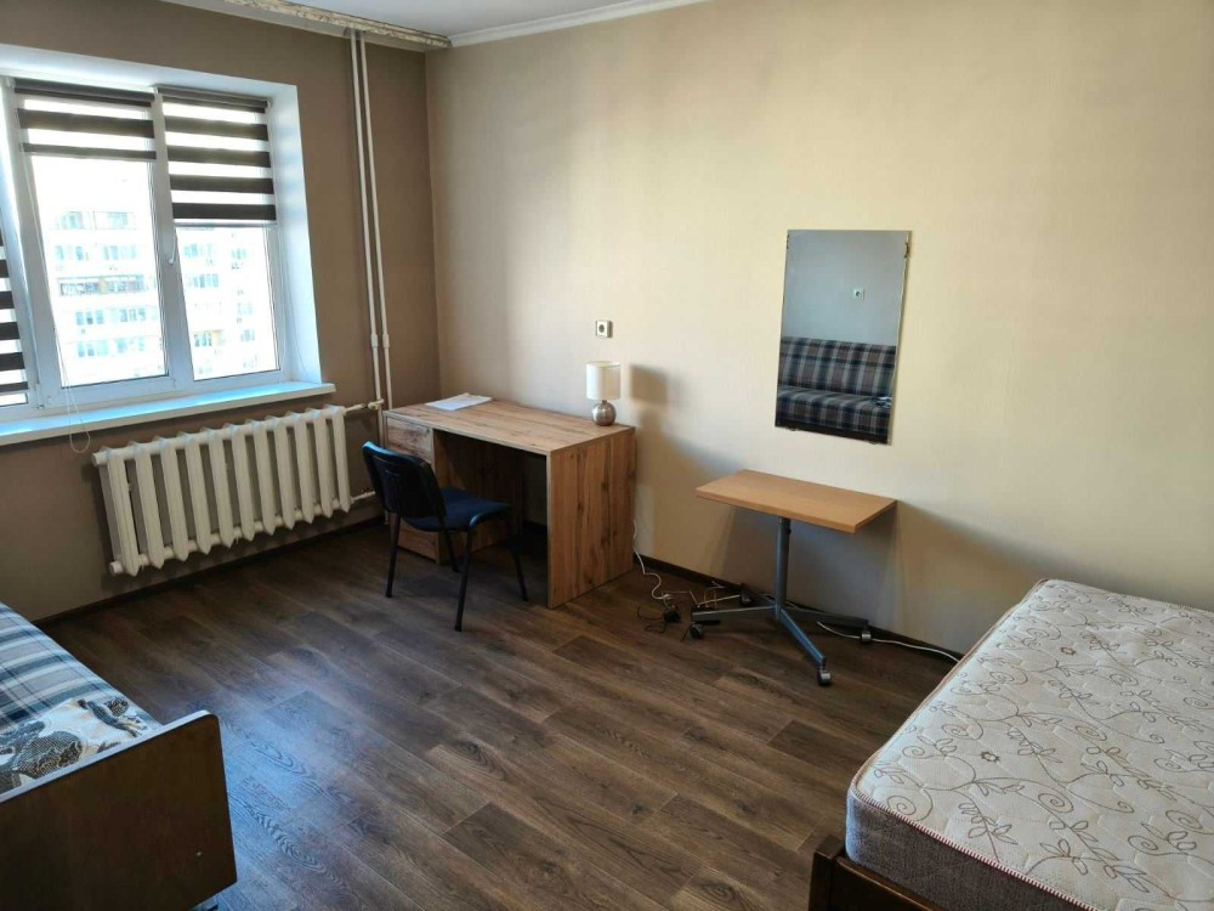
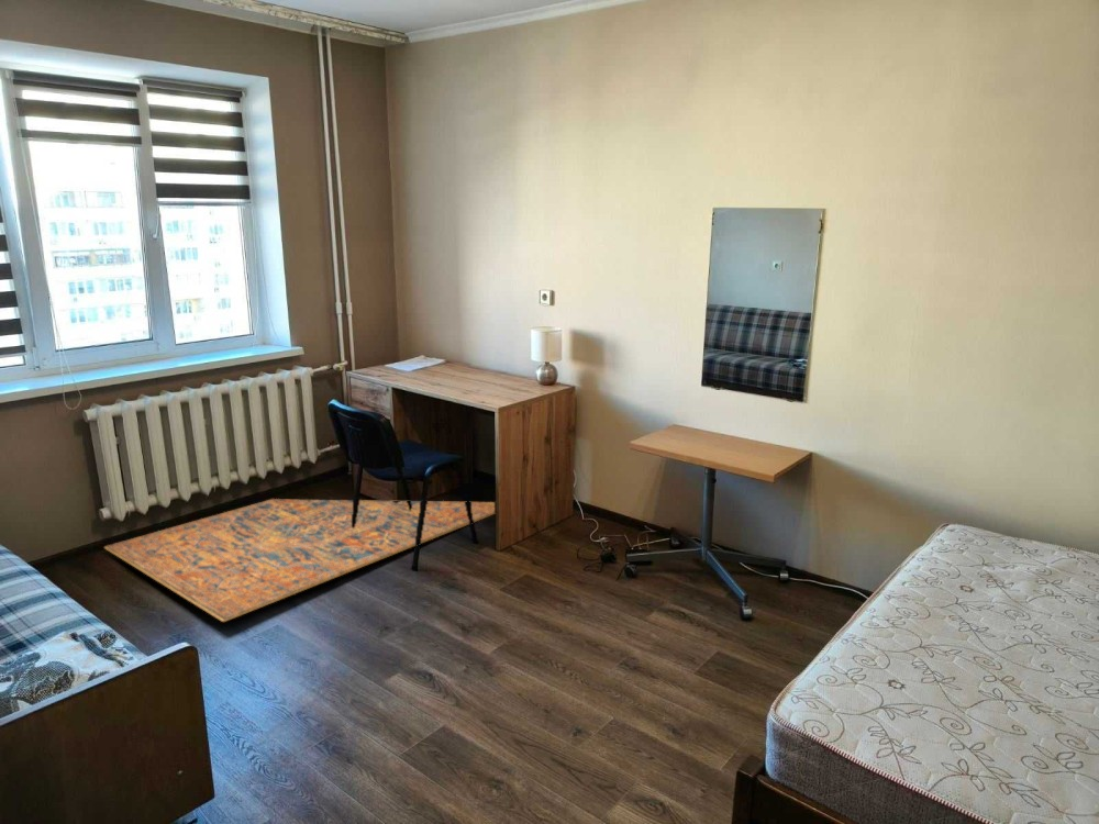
+ rug (326, 523)
